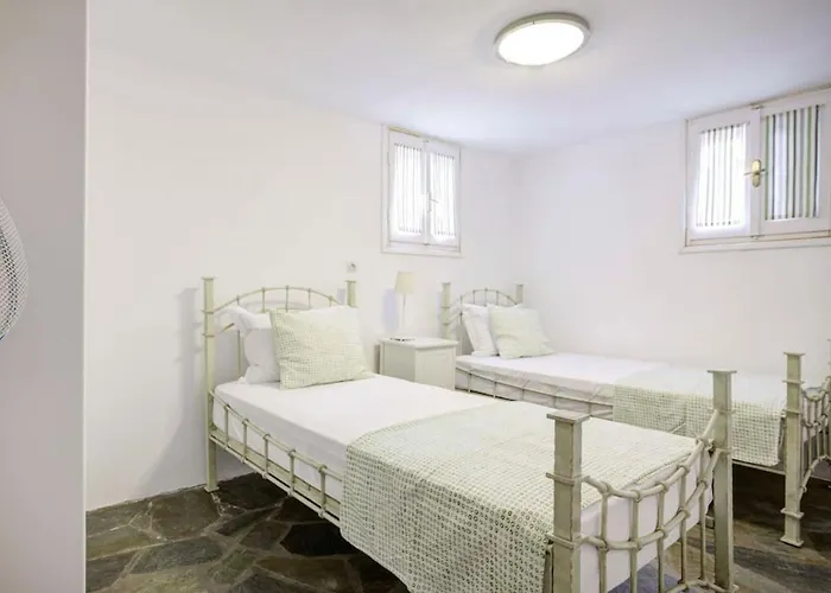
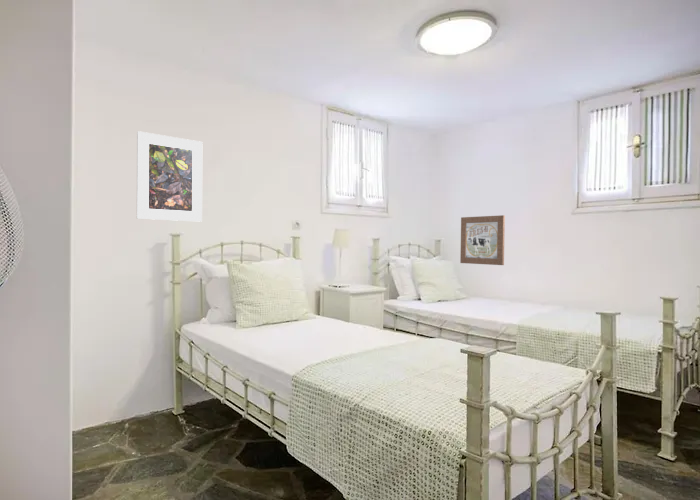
+ wall art (481, 240)
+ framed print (171, 178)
